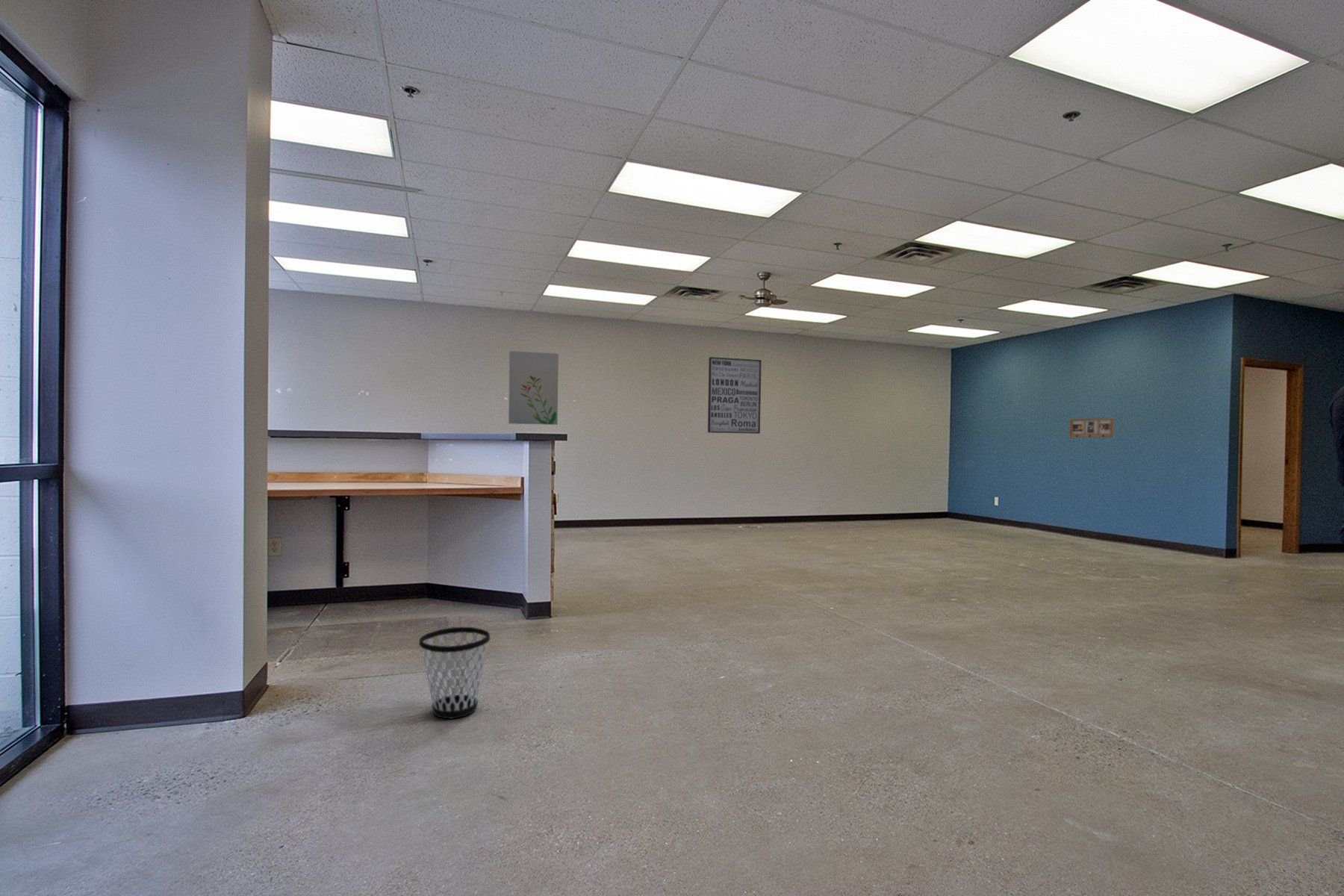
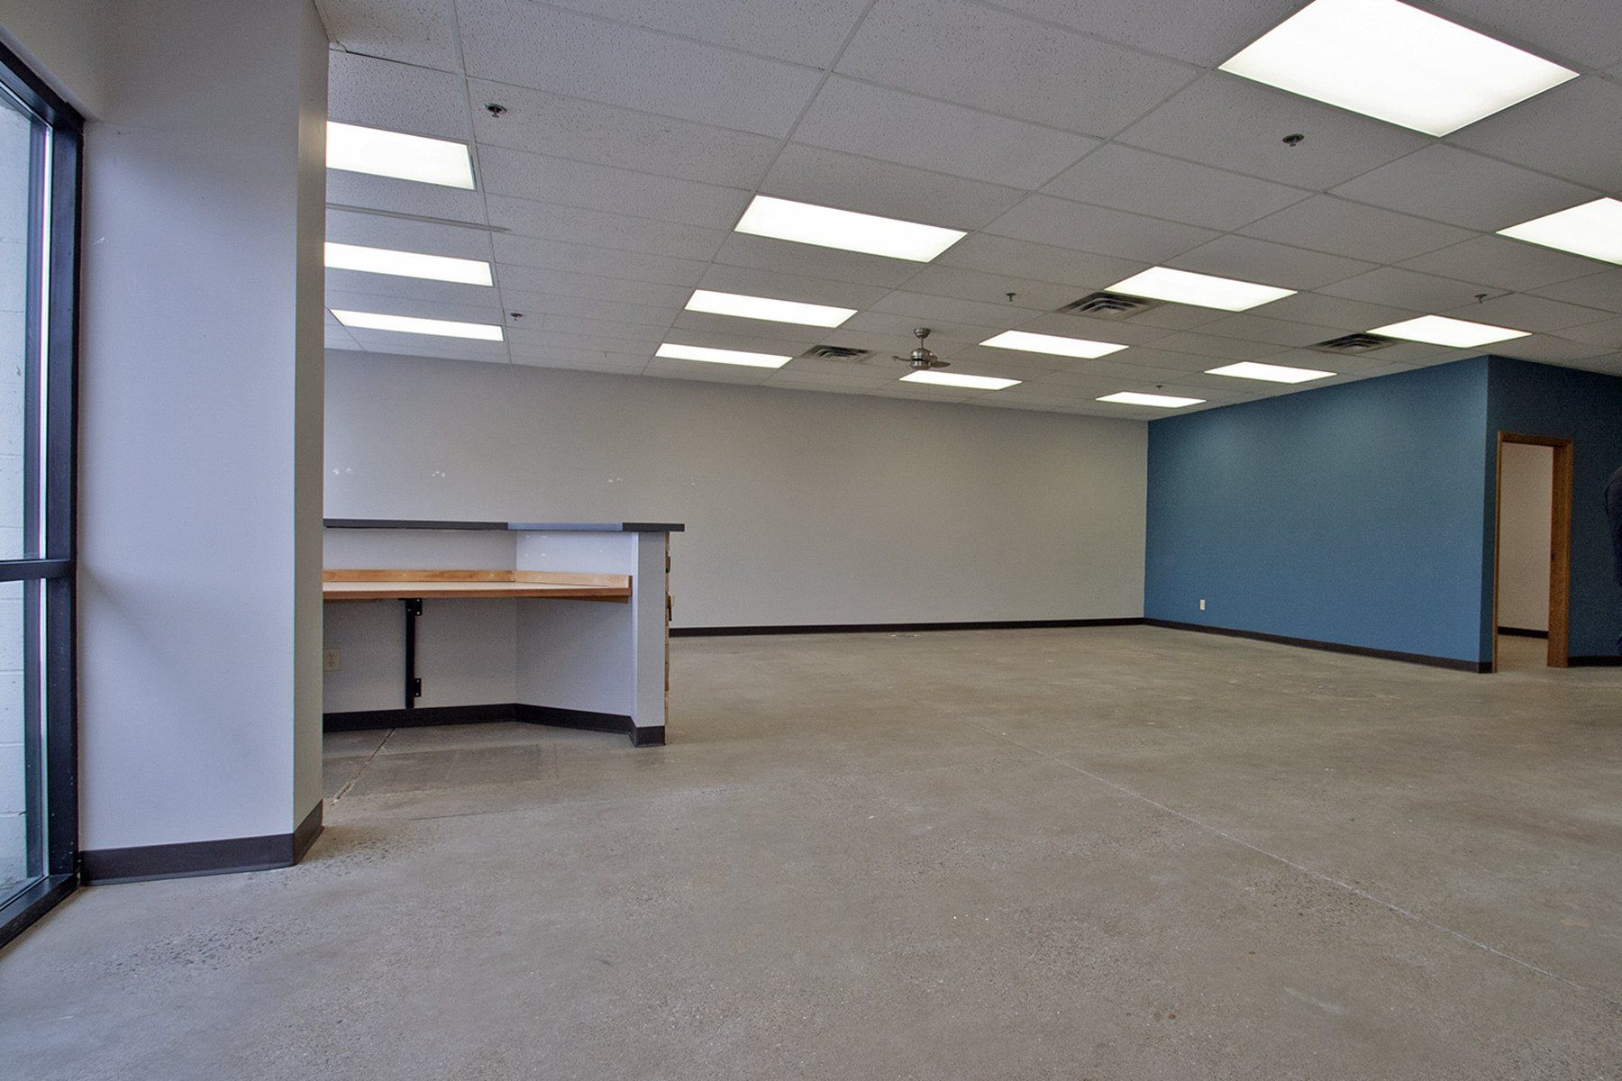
- picture frame (1090, 428)
- wastebasket (455, 673)
- wall art (533, 388)
- wall art (735, 396)
